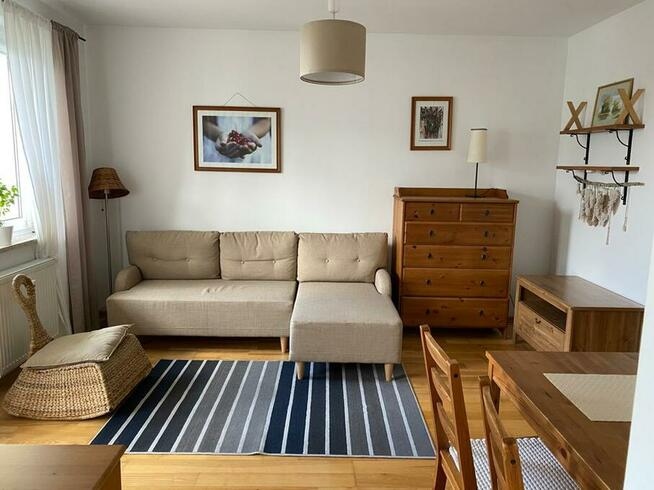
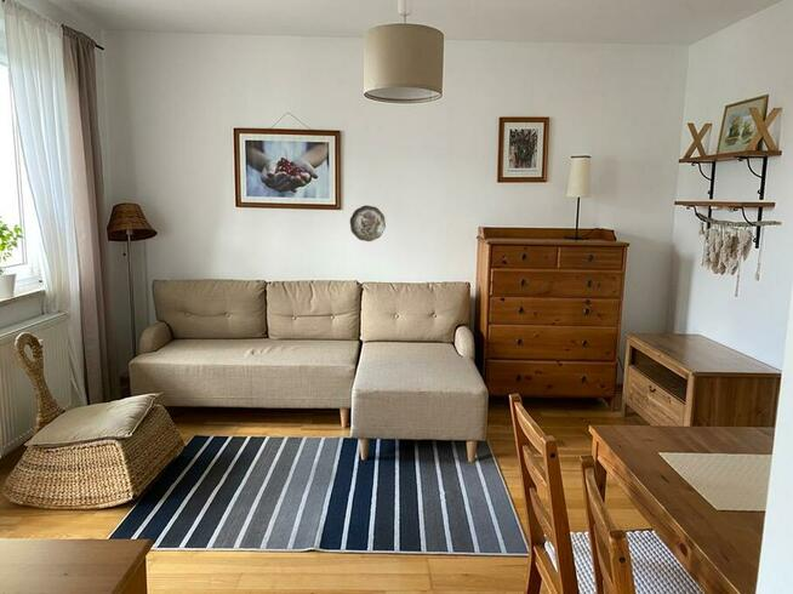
+ decorative plate (367, 223)
